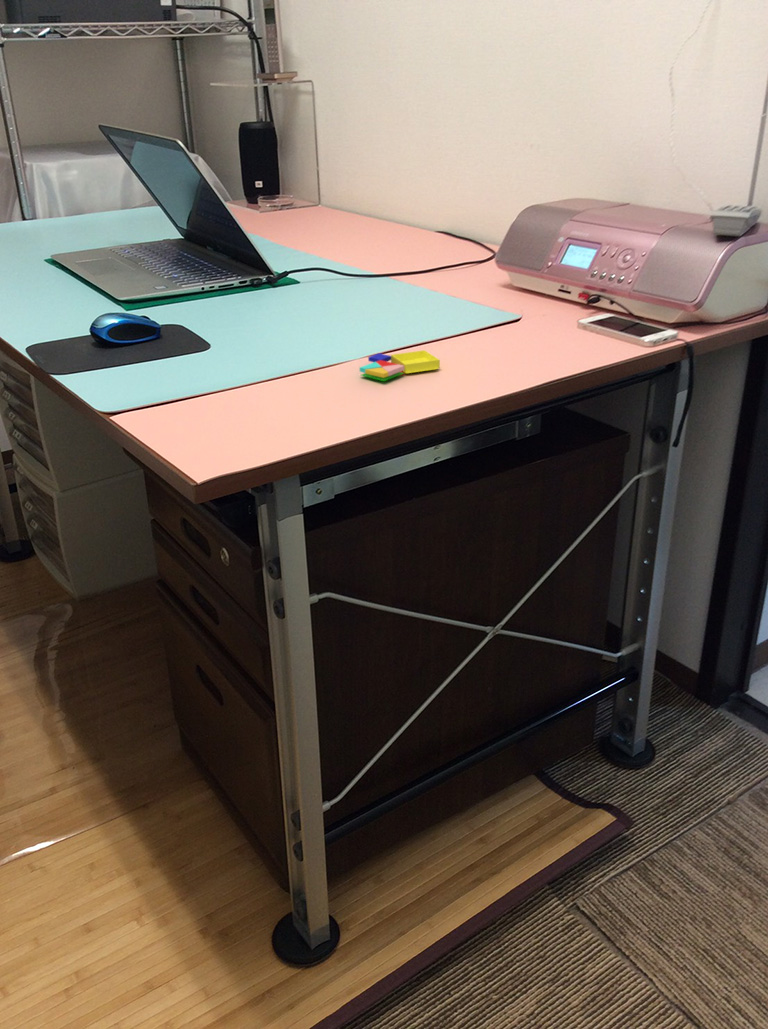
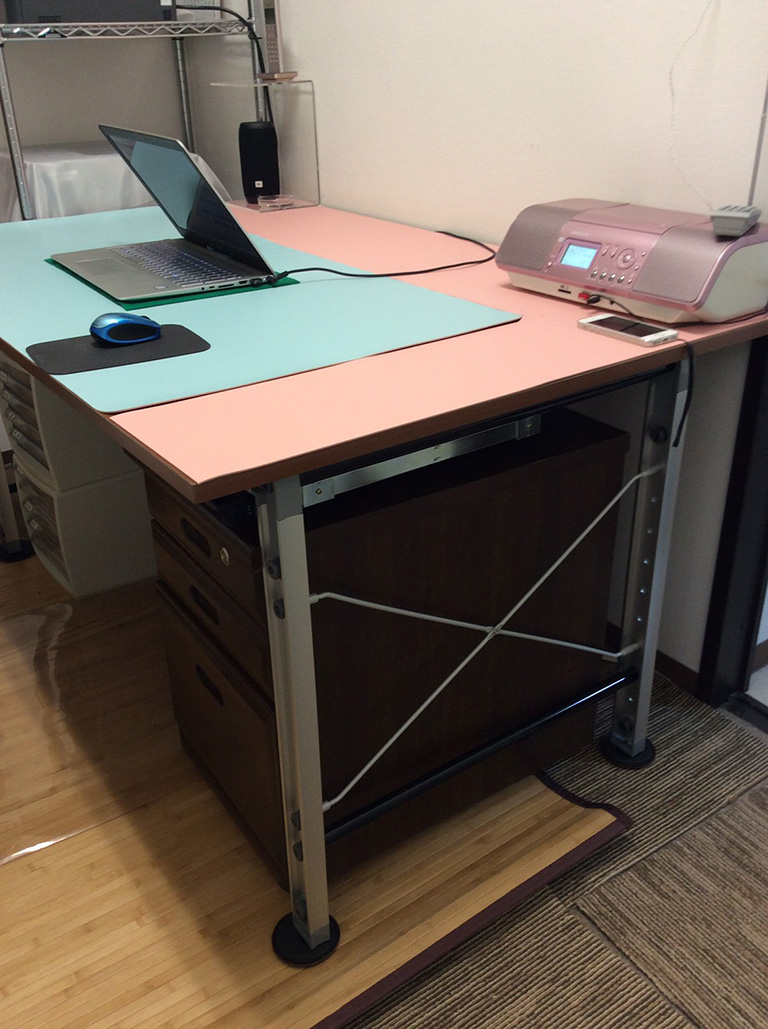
- sticky notes (396, 365)
